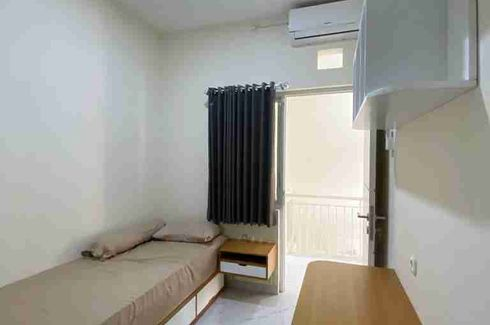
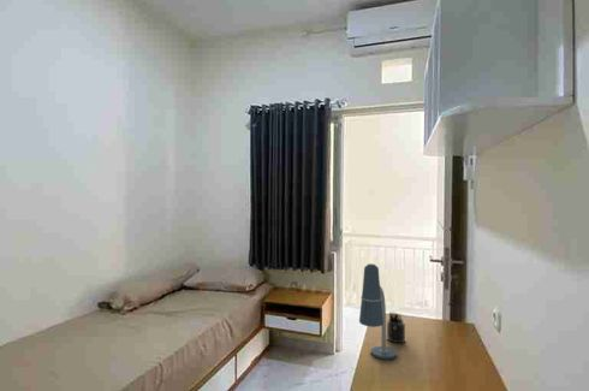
+ pen holder (395, 325)
+ desk lamp (377, 310)
